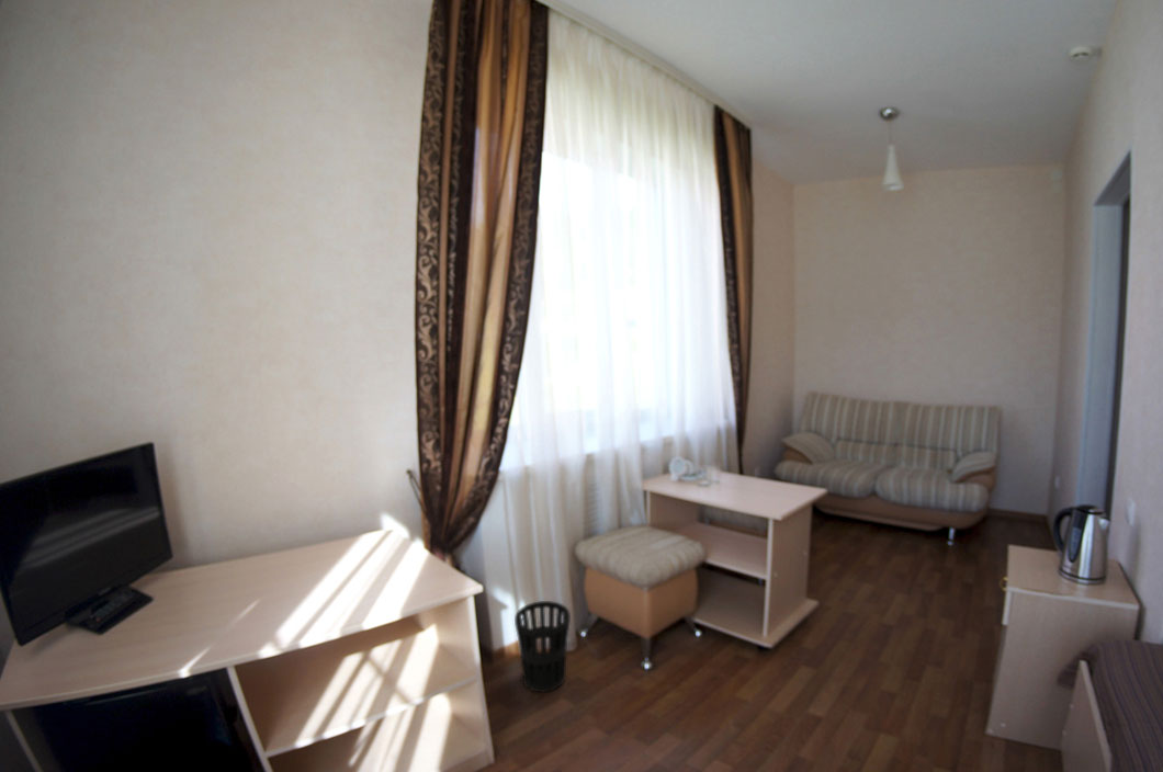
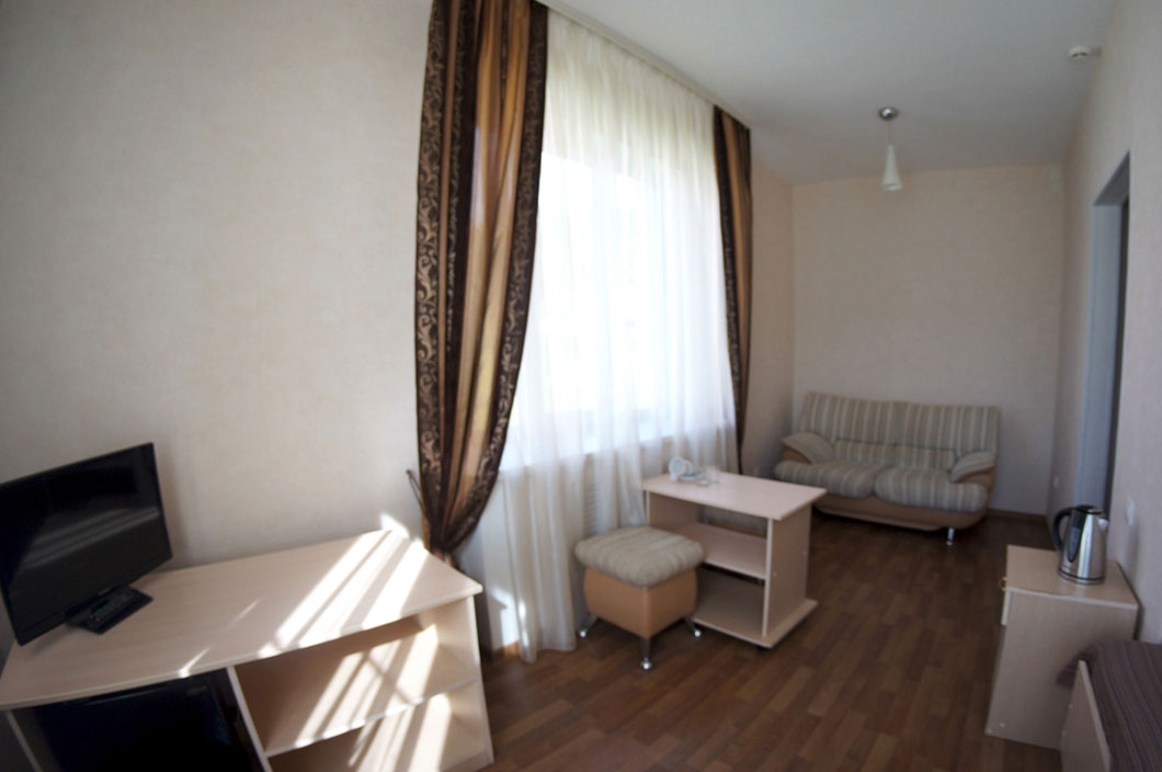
- wastebasket (543, 646)
